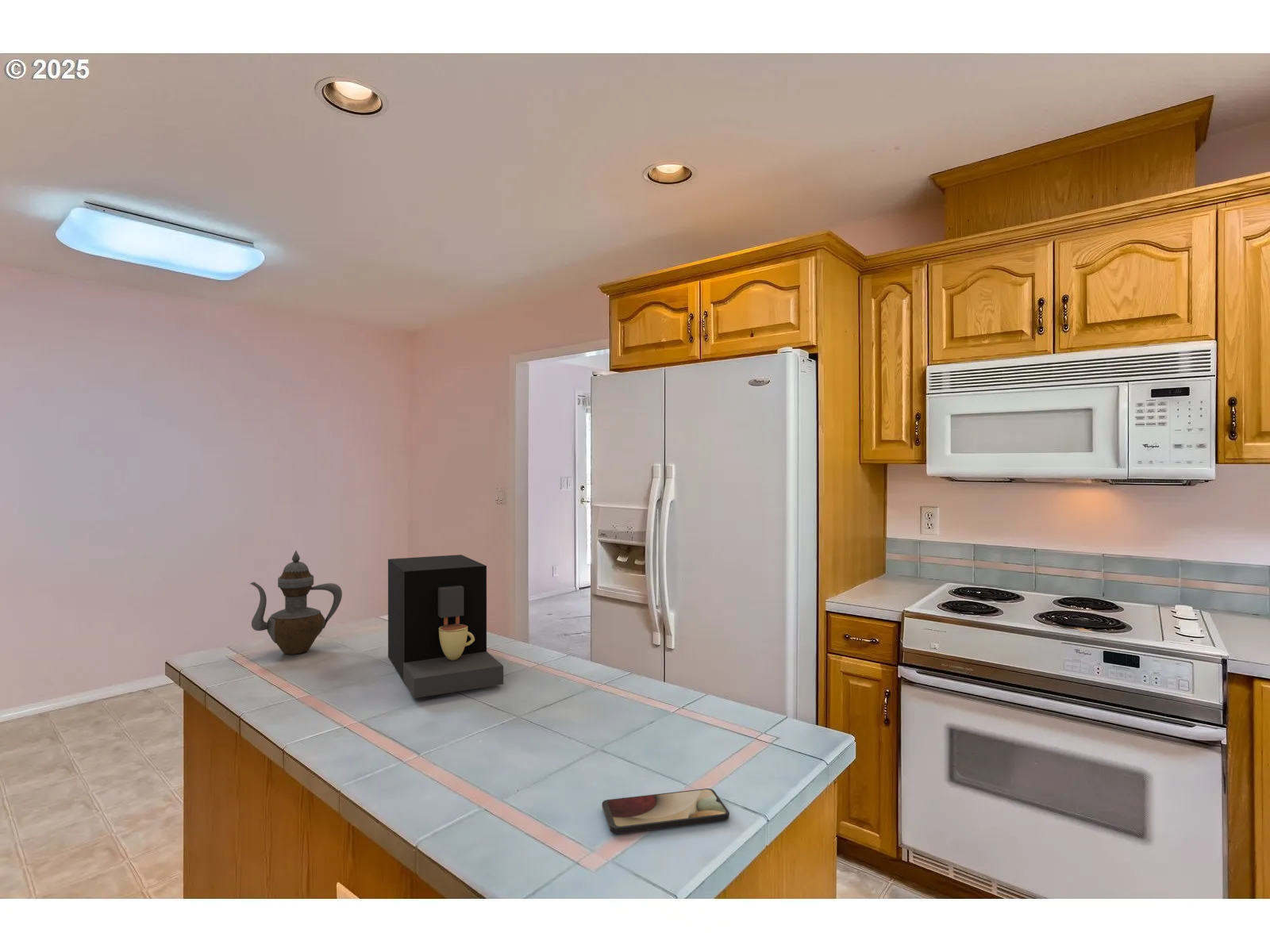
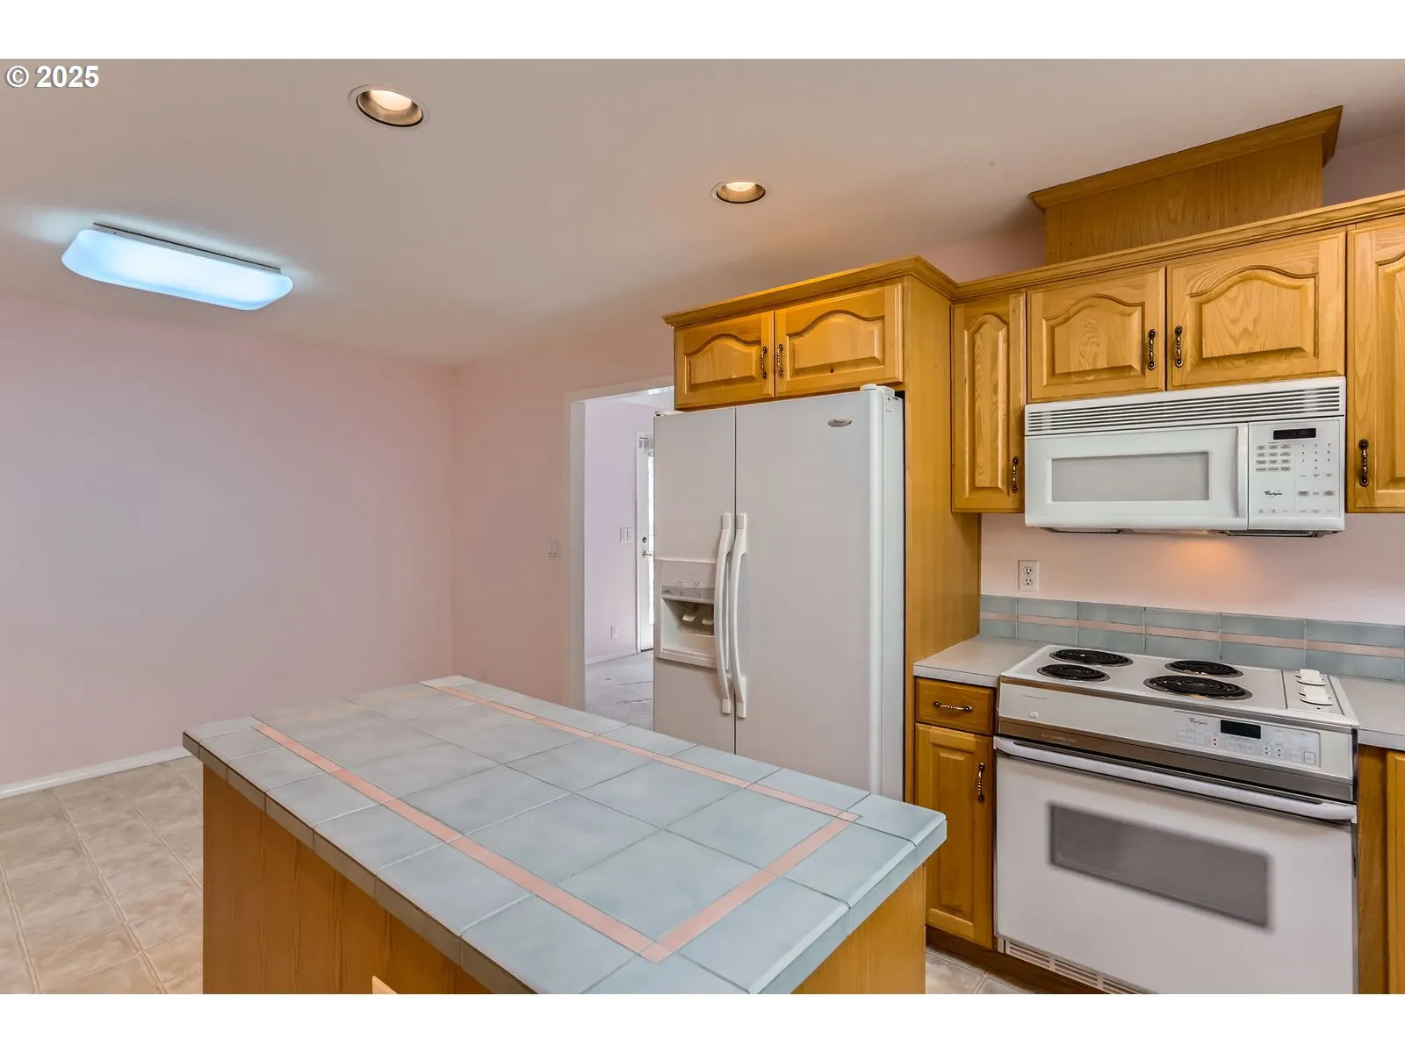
- teapot (298, 601)
- smartphone (664, 810)
- coffee maker (441, 618)
